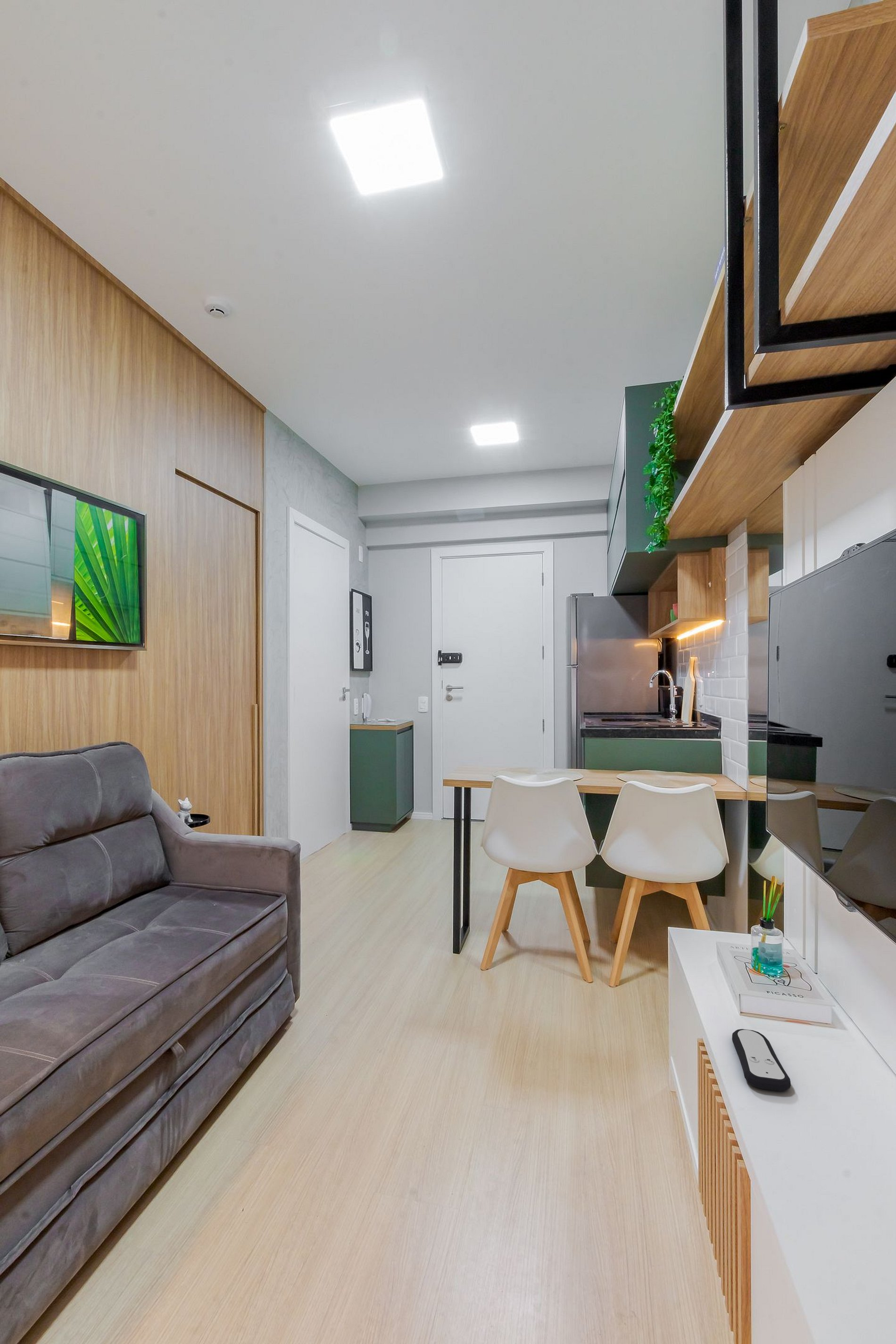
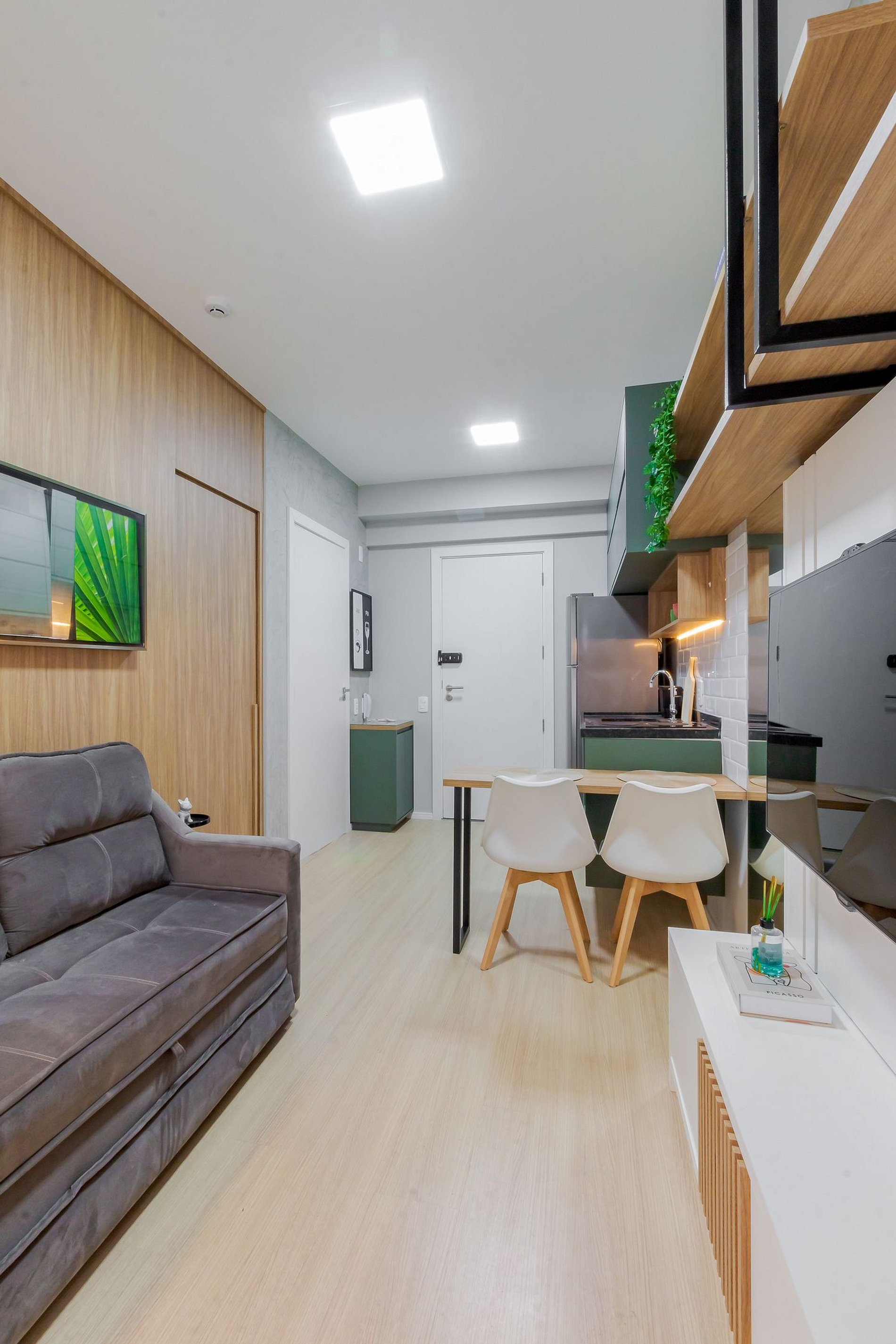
- remote control (758, 1057)
